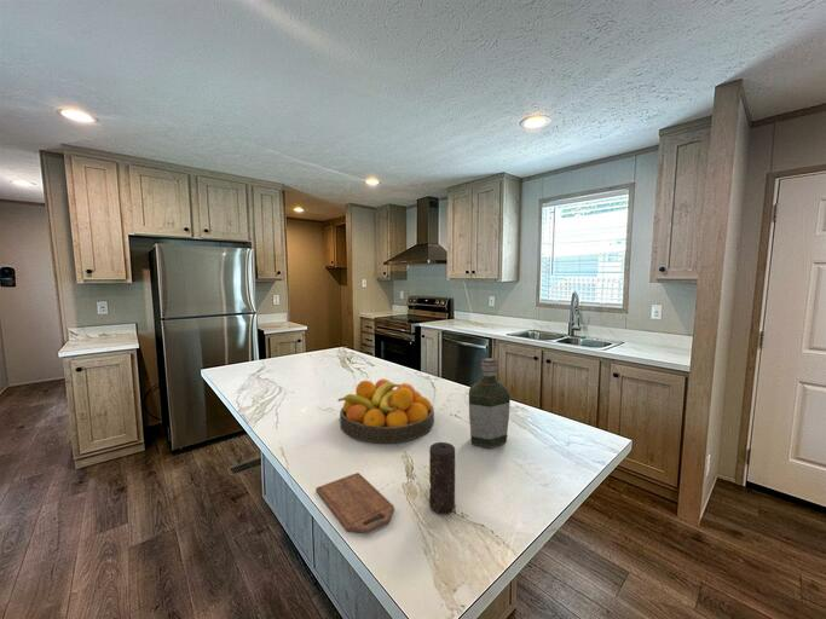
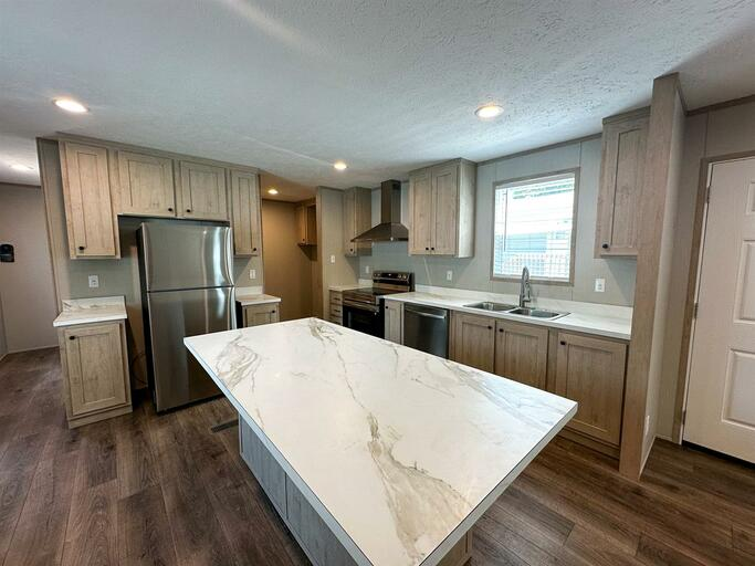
- candle (441, 476)
- fruit bowl (387, 401)
- bottle (489, 400)
- cutting board (356, 501)
